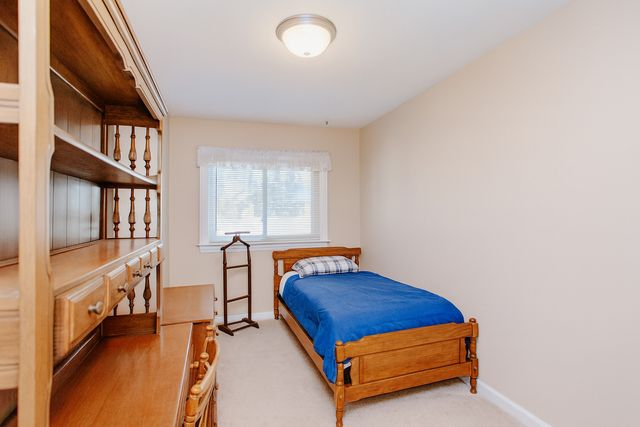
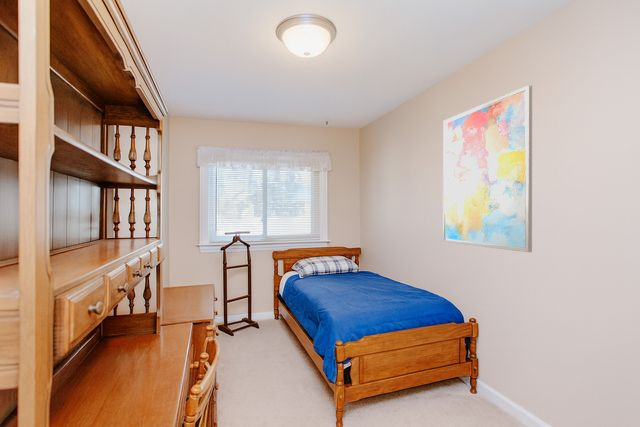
+ wall art (480, 176)
